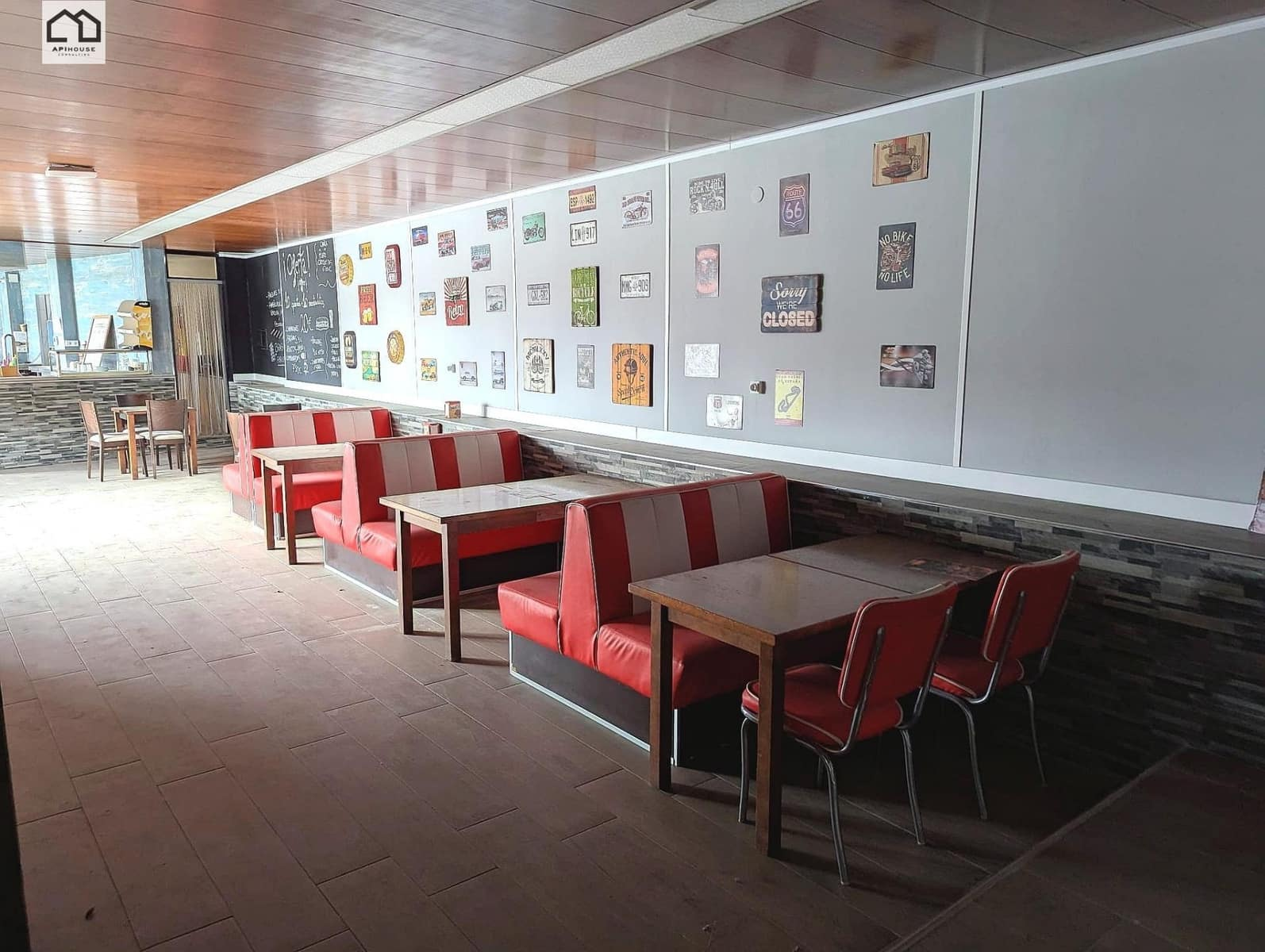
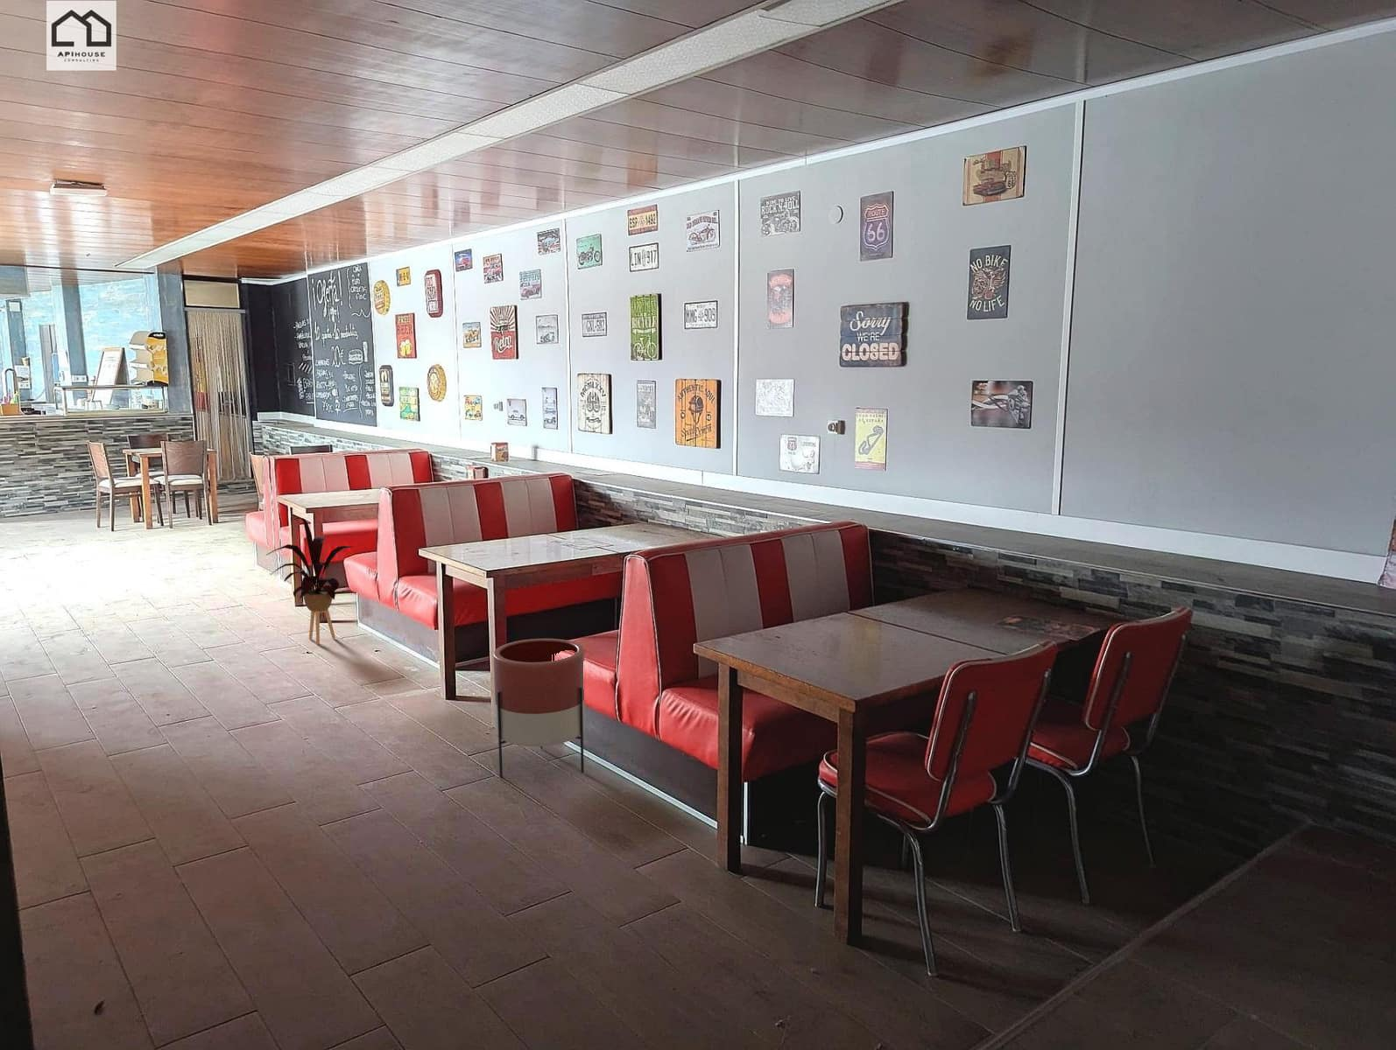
+ planter (540, 709)
+ house plant (310, 578)
